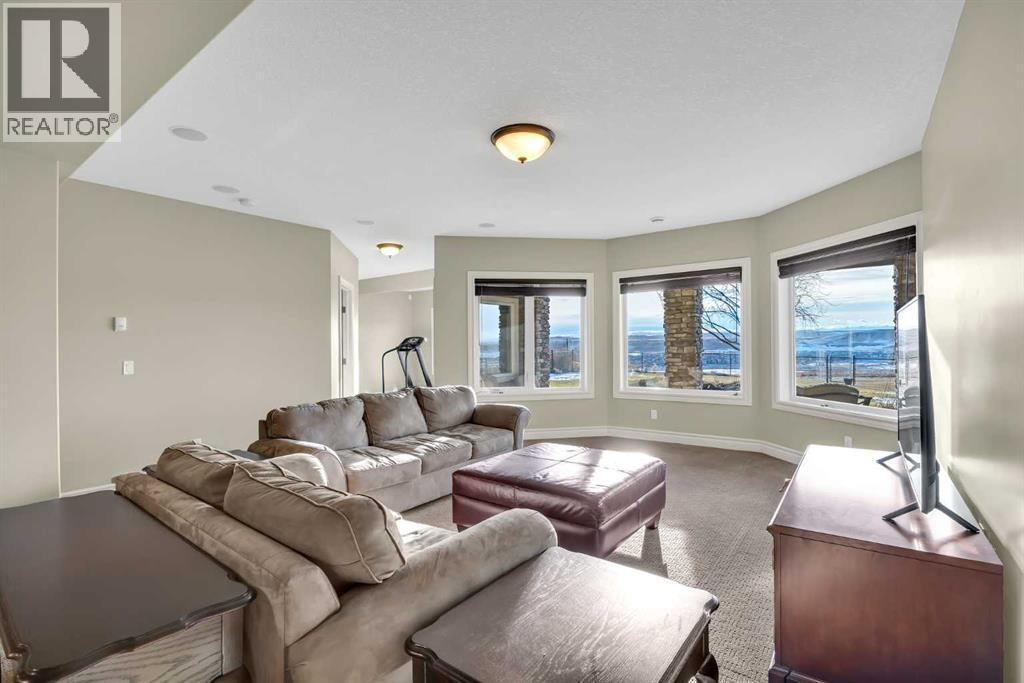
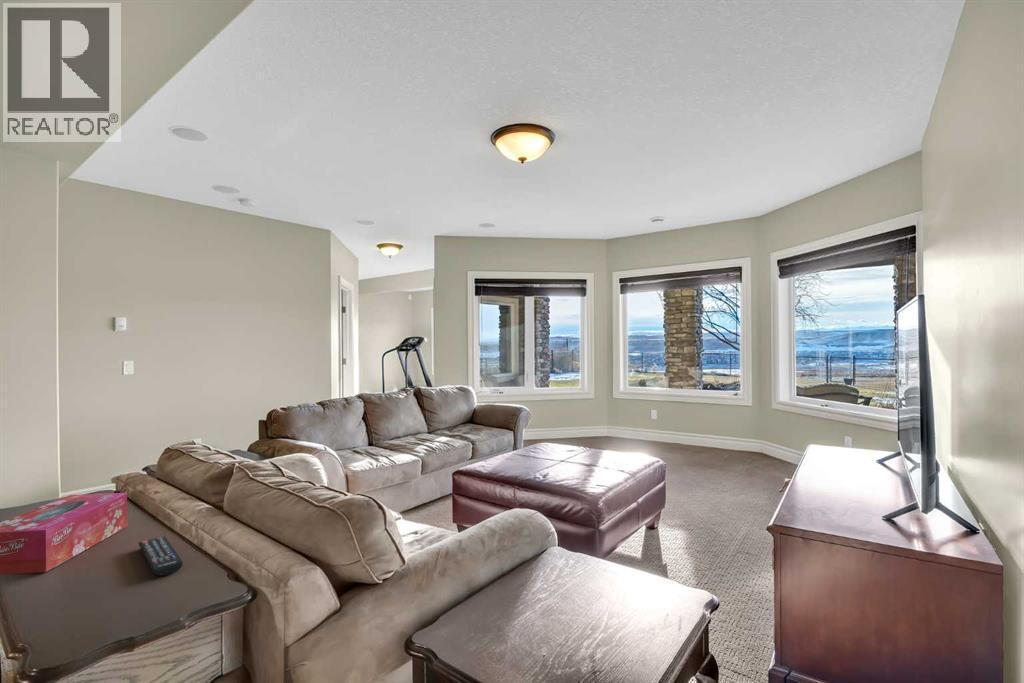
+ tissue box (59, 529)
+ remote control (159, 554)
